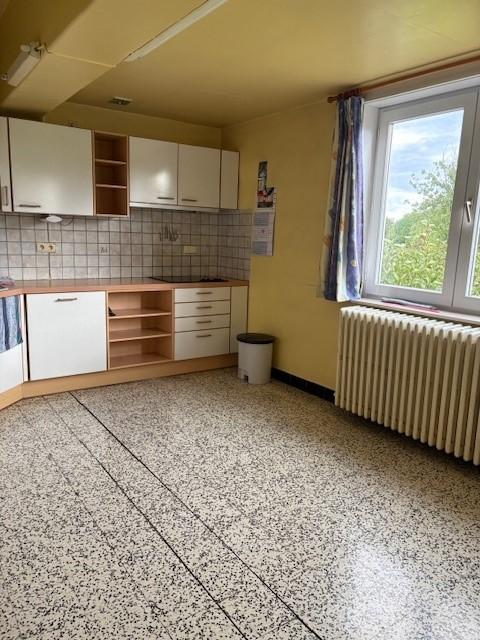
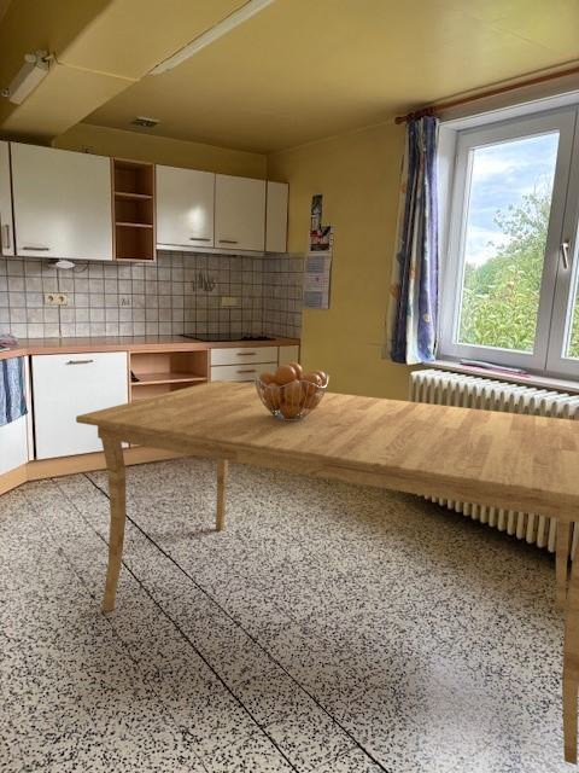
+ fruit basket (291, 390)
+ dining table (351, 482)
